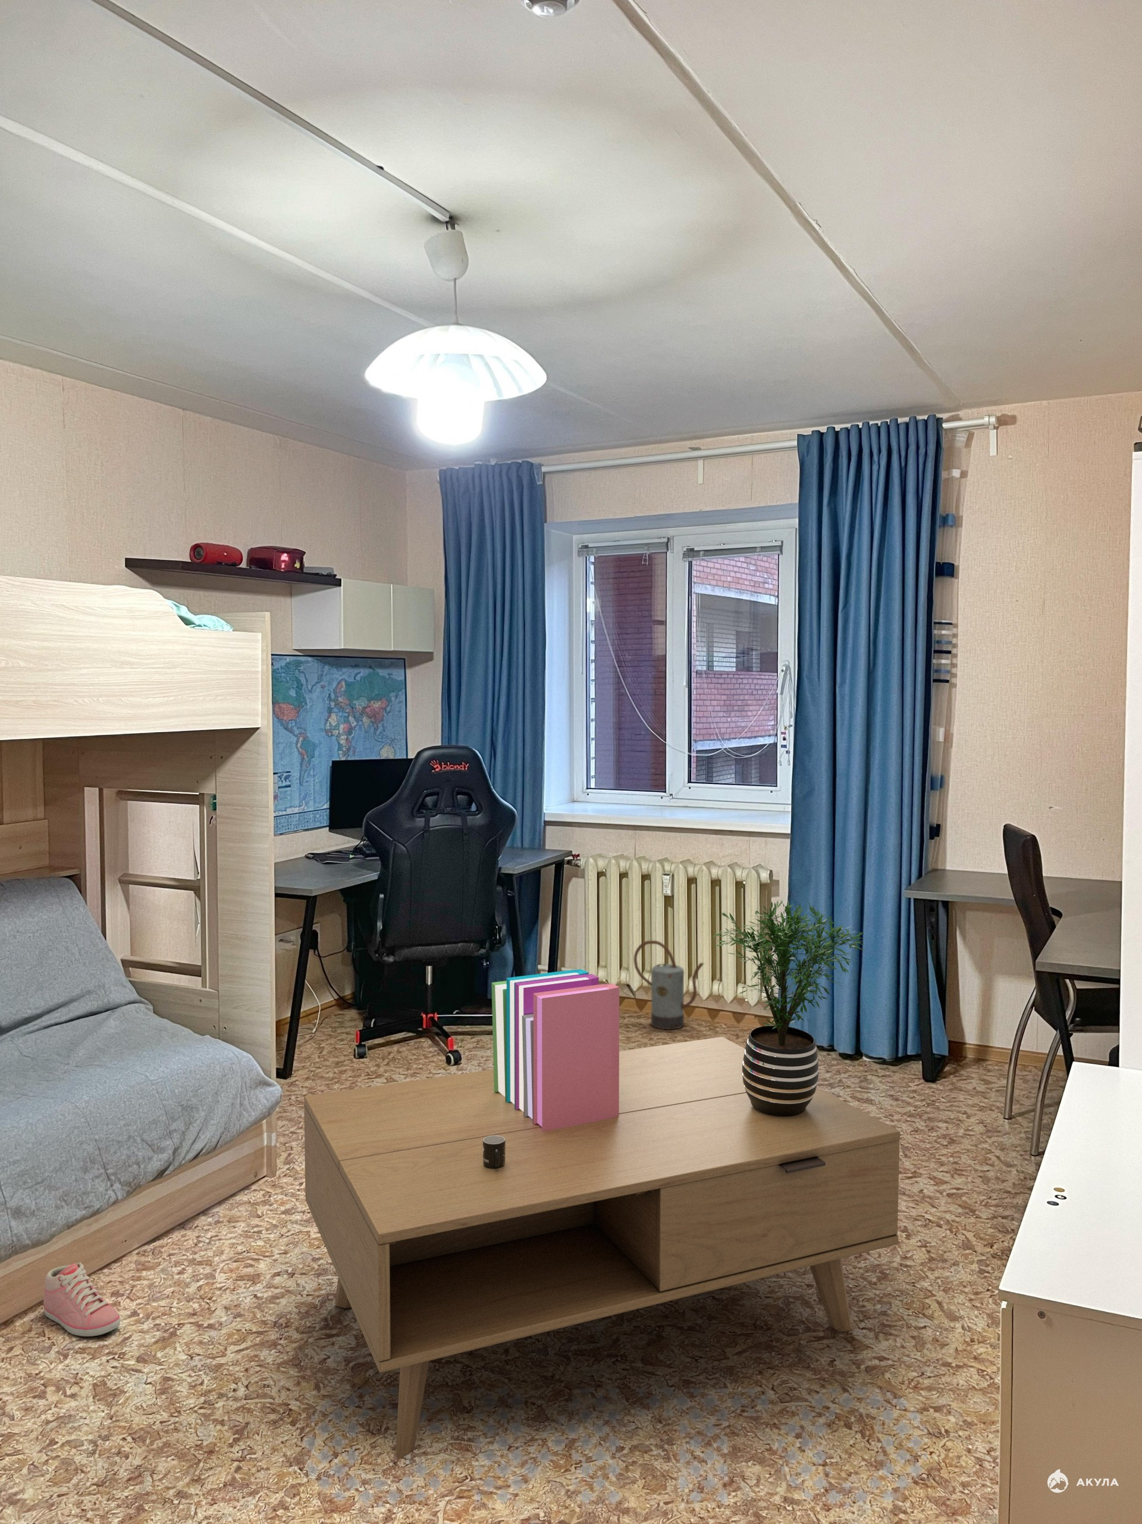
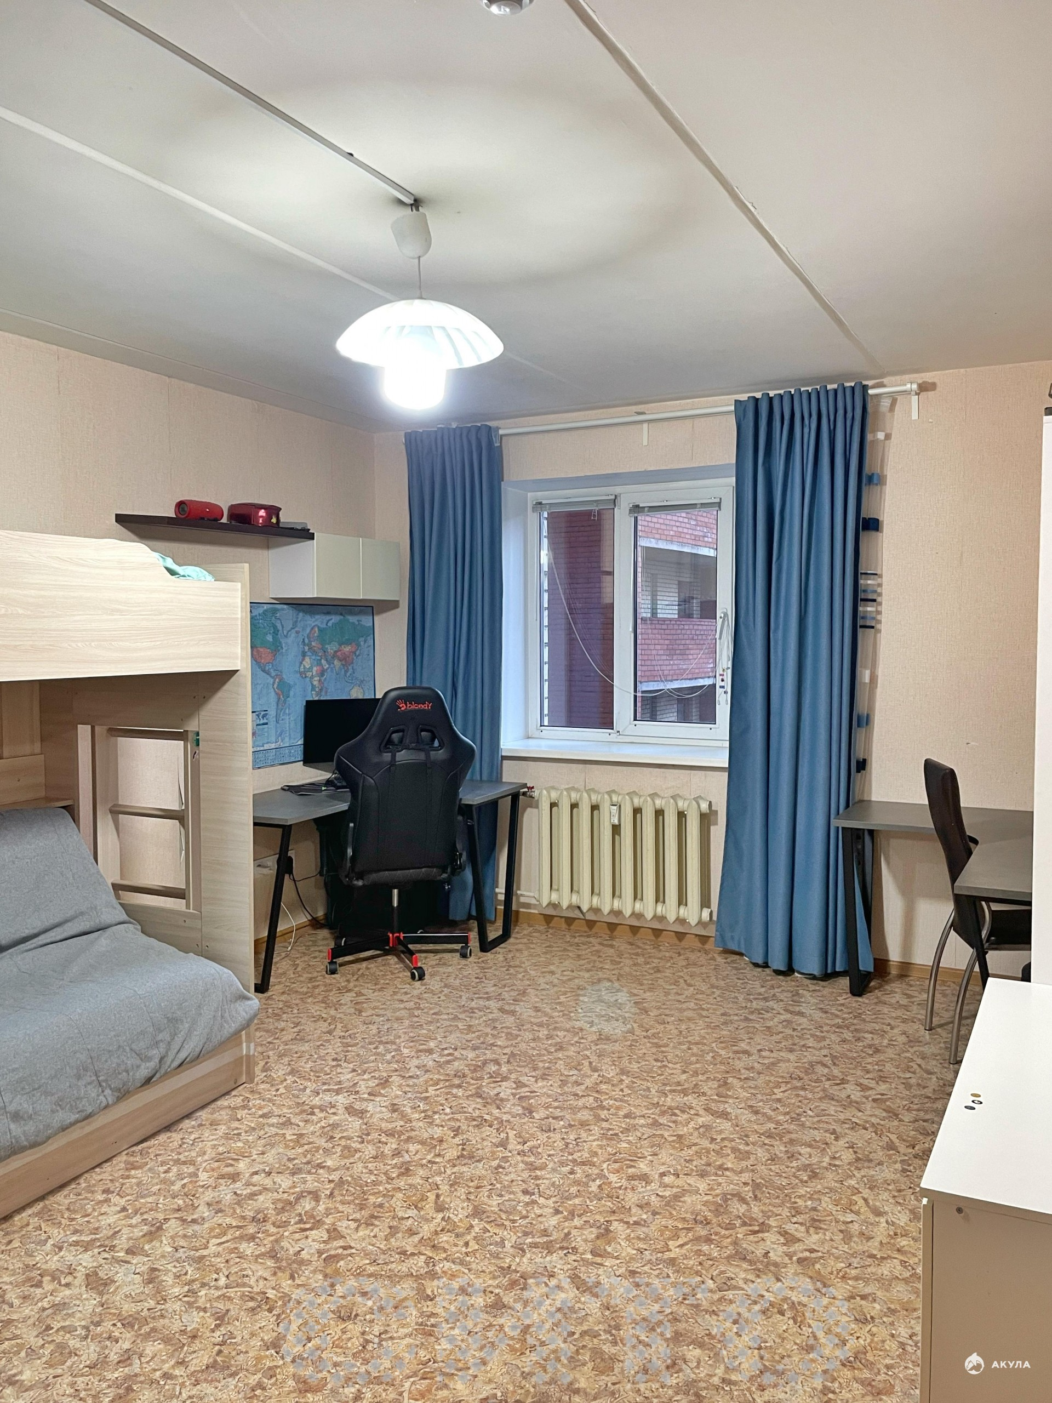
- sneaker (79, 1296)
- potted plant (783, 1006)
- coffee table (591, 1217)
- mug (492, 1146)
- watering can (668, 983)
- books (554, 1040)
